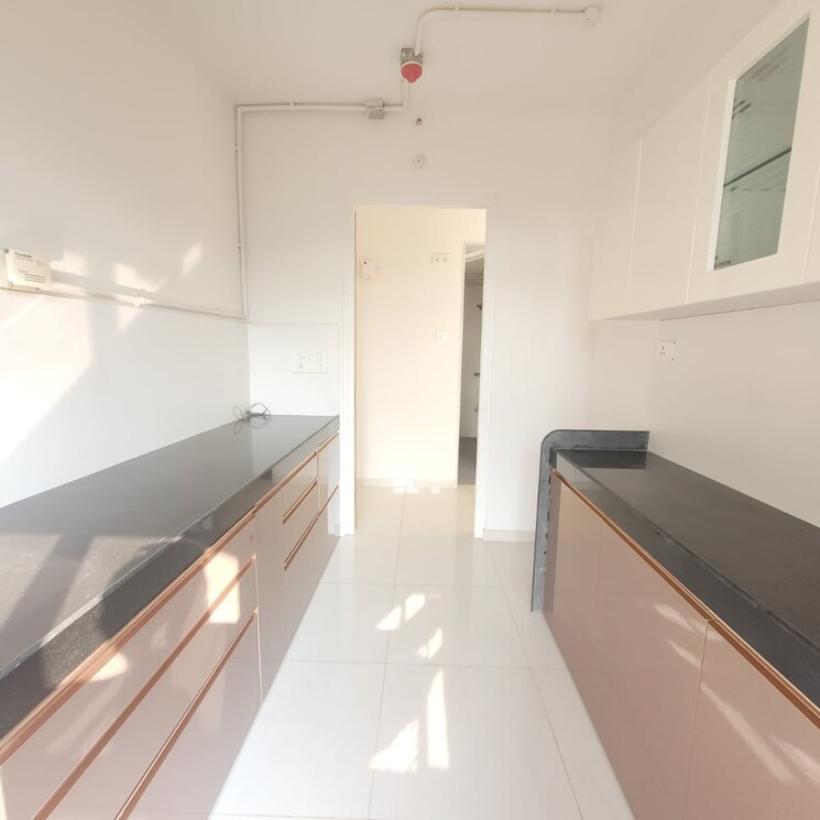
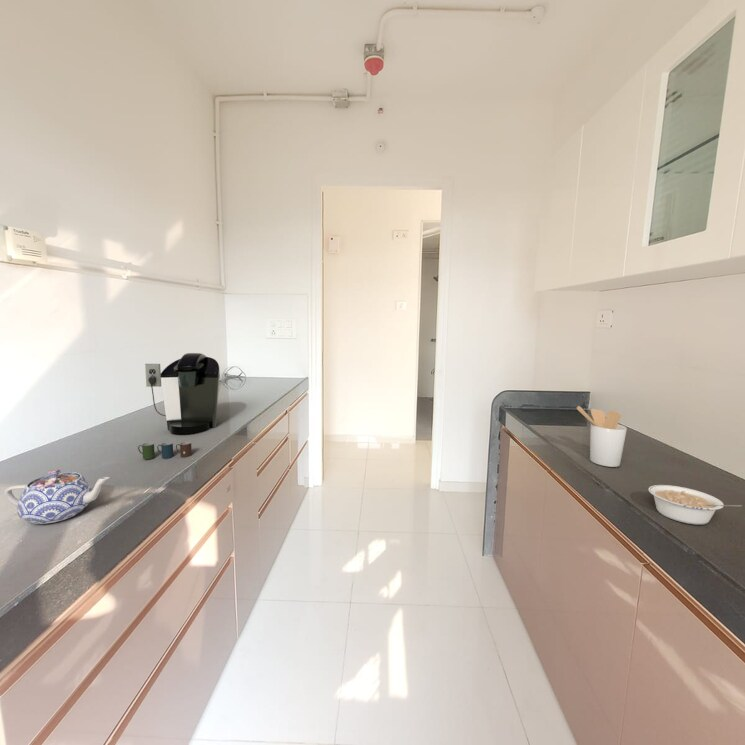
+ coffee maker (177, 390)
+ cup (164, 445)
+ legume (686, 504)
+ teapot (59, 492)
+ utensil holder (598, 434)
